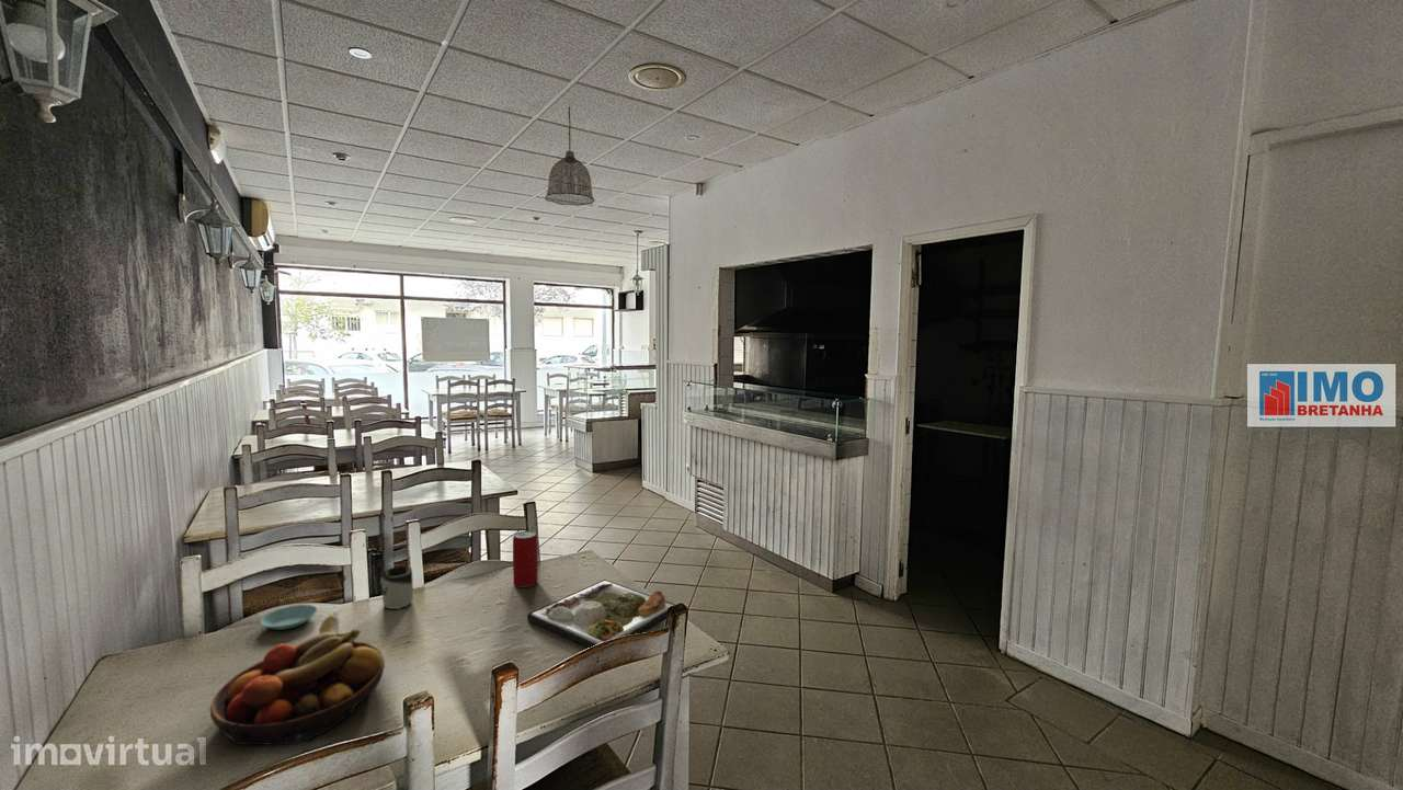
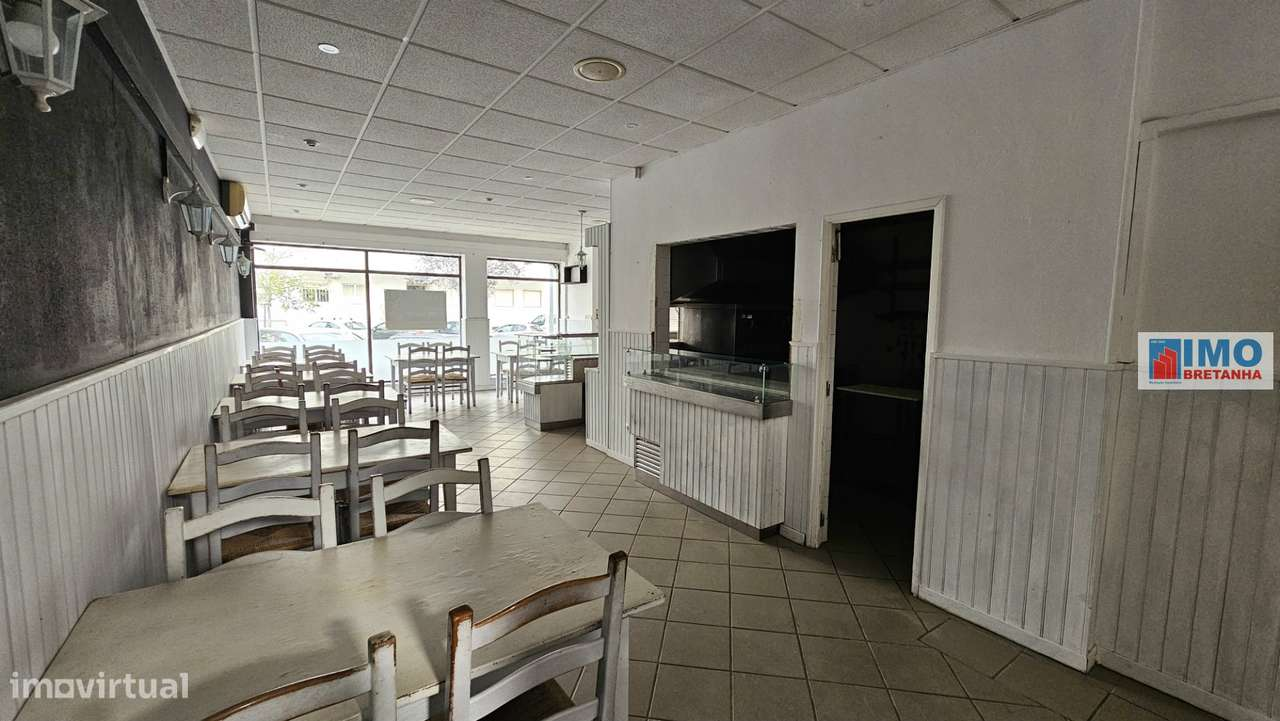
- beverage can (525, 558)
- dinner plate (604, 607)
- fruit bowl (303, 672)
- saucer (289, 619)
- pendant lamp (569, 153)
- cup (393, 586)
